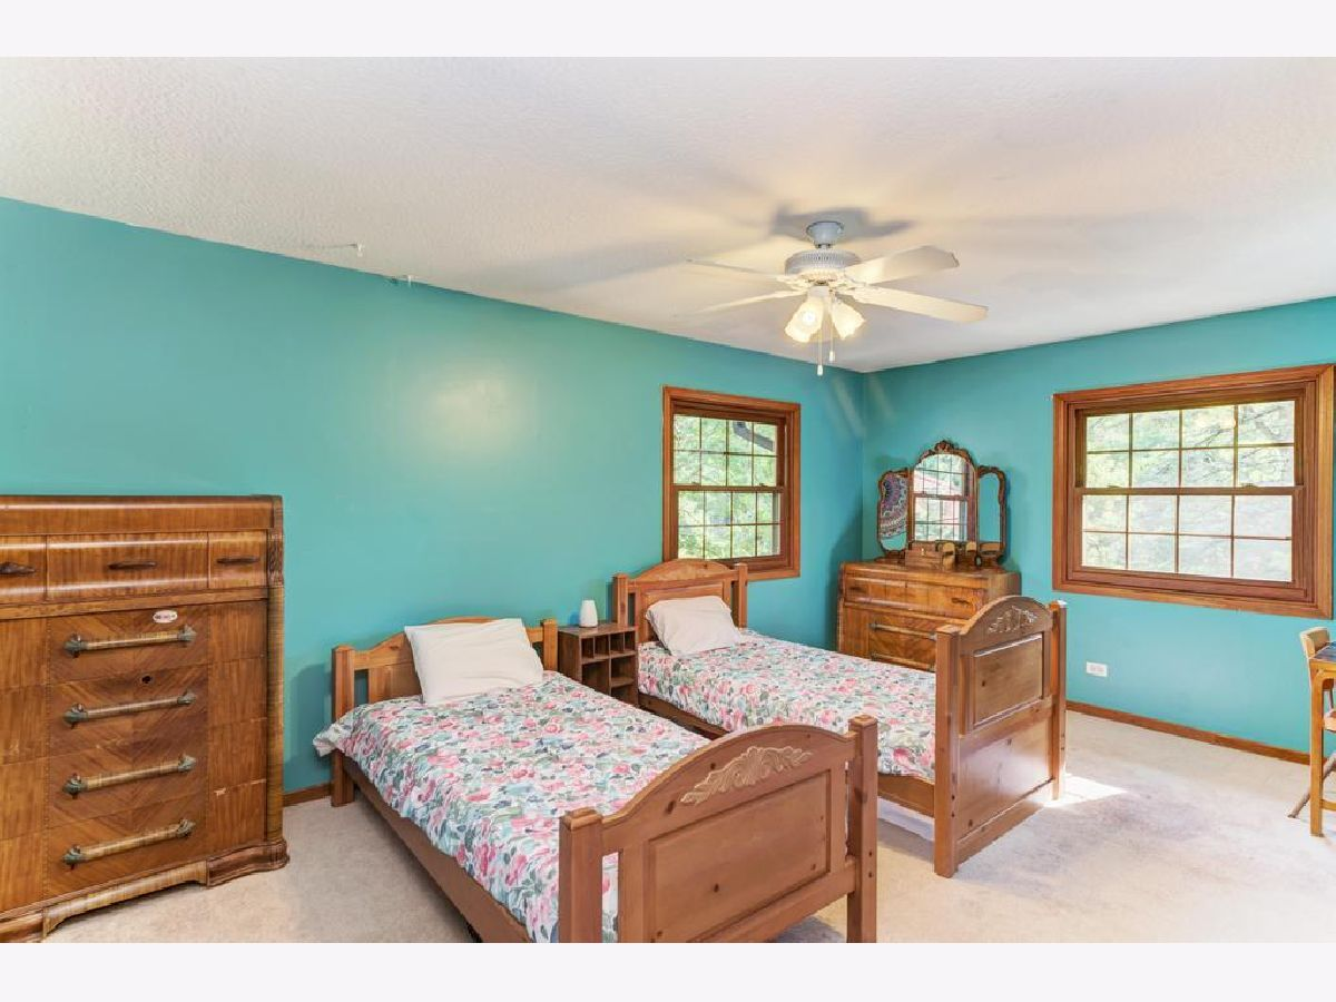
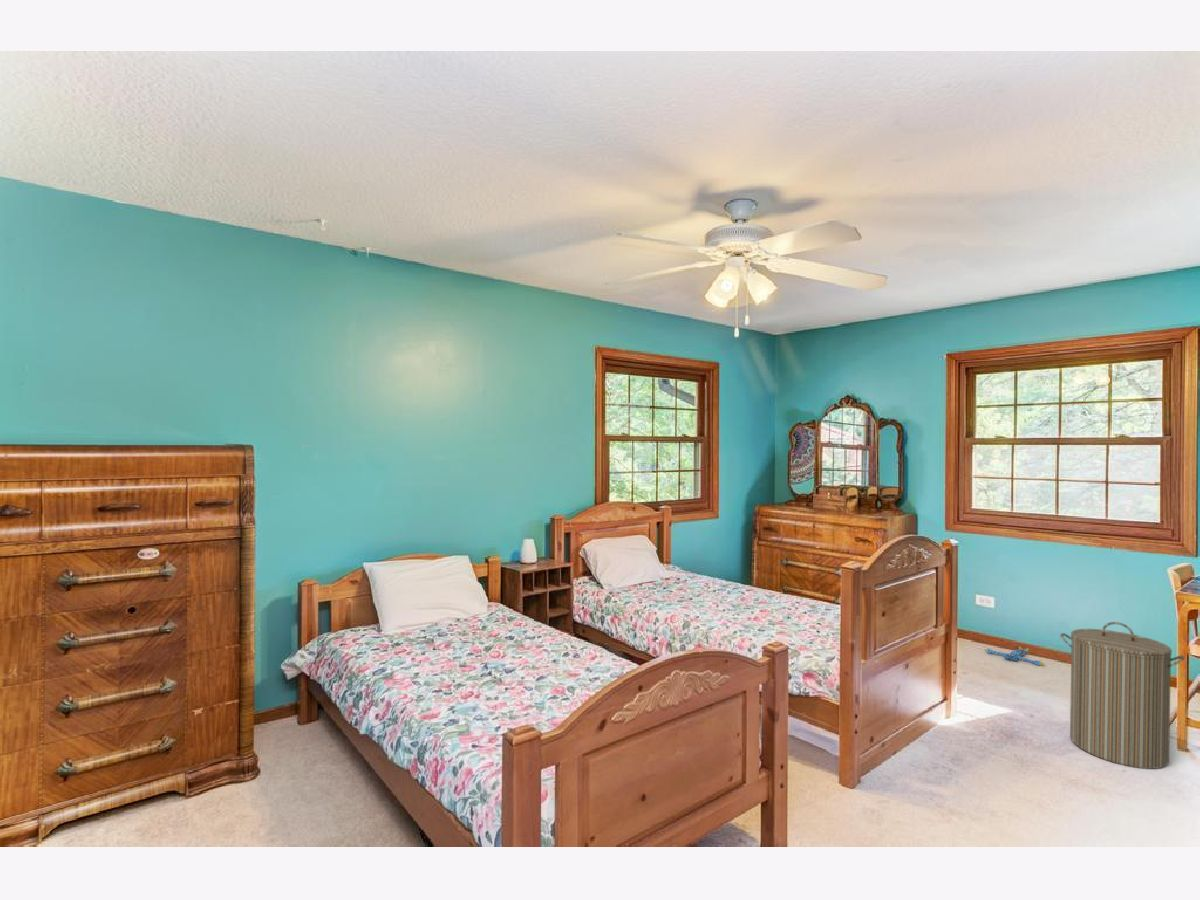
+ laundry hamper (1118, 686)
+ plush toy (1016, 653)
